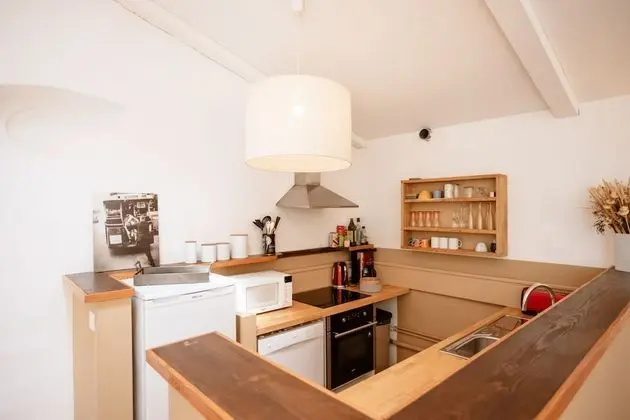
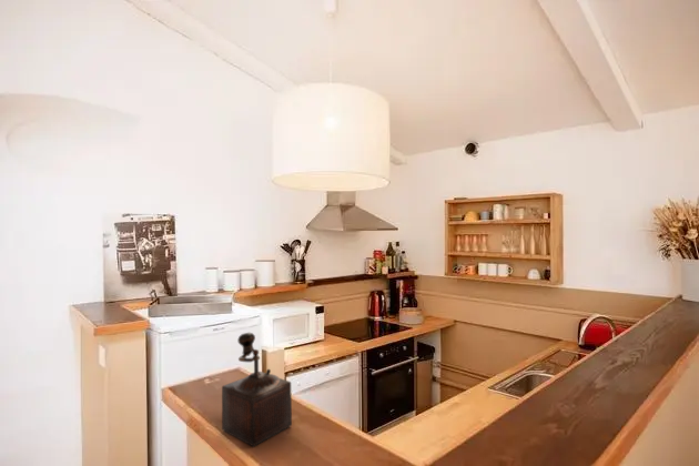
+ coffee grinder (250, 382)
